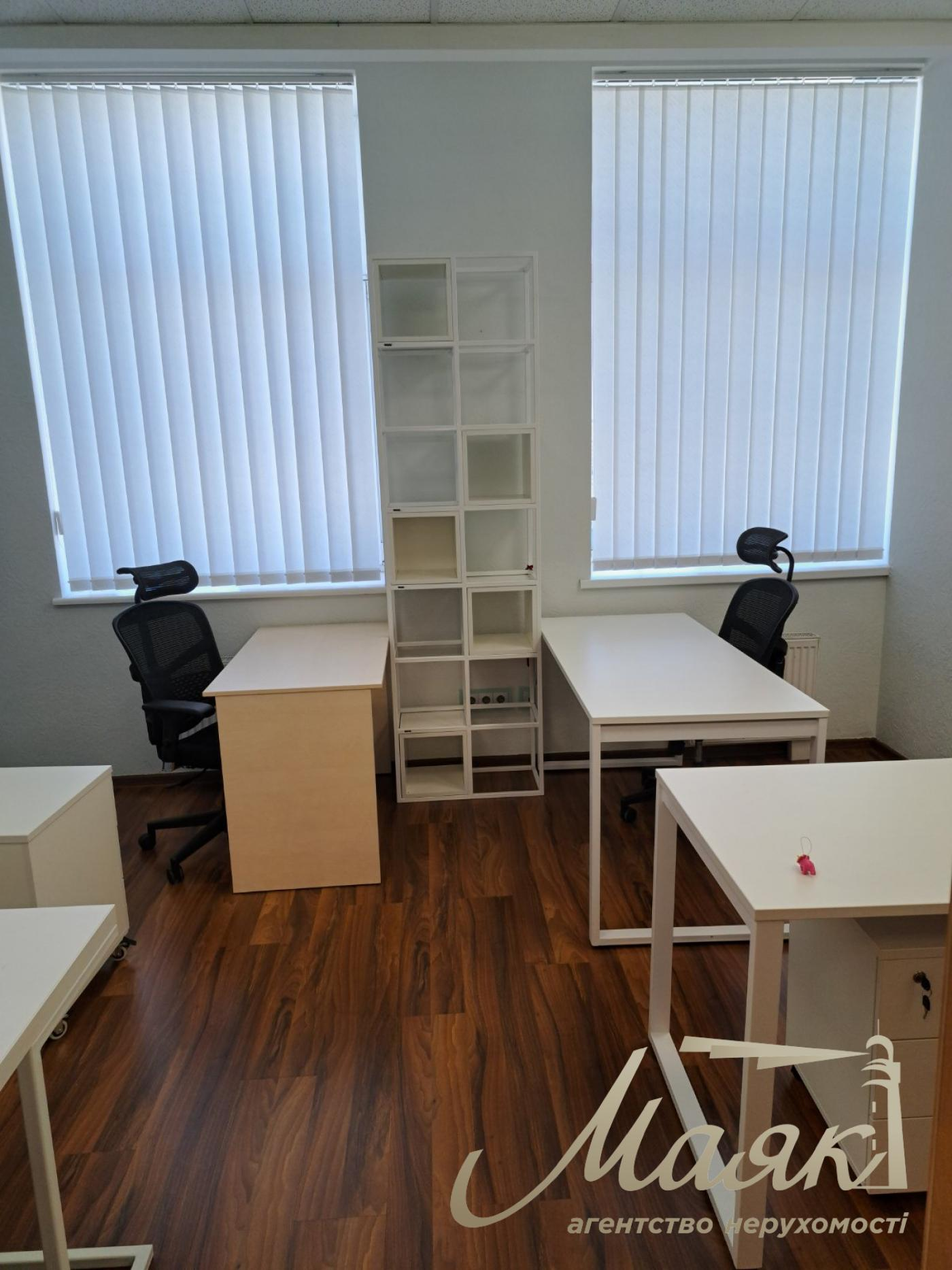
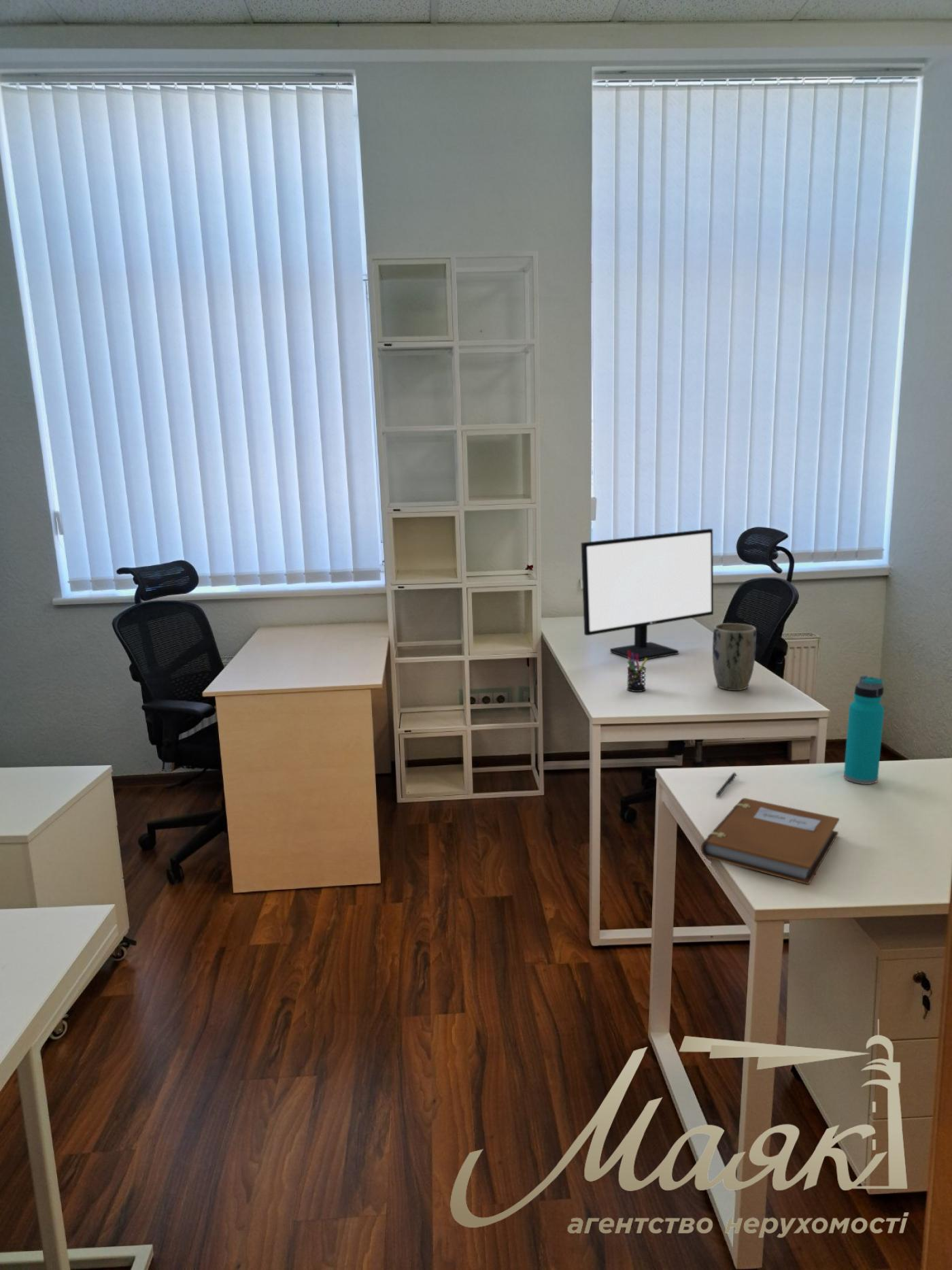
+ pen holder (634, 671)
+ water bottle (864, 728)
+ notebook (772, 835)
+ plant pot (733, 656)
+ monitor (646, 594)
+ pen (726, 784)
